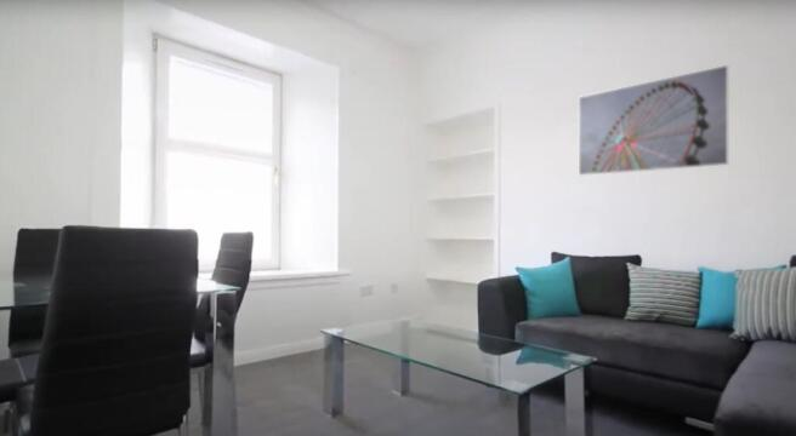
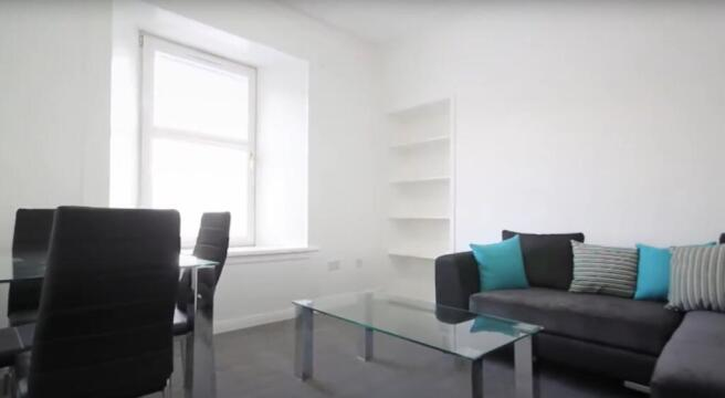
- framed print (644, 126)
